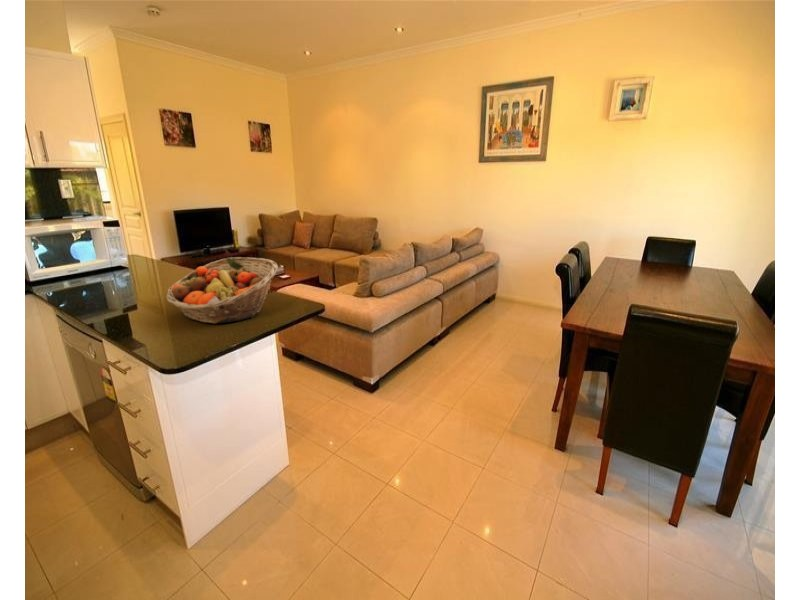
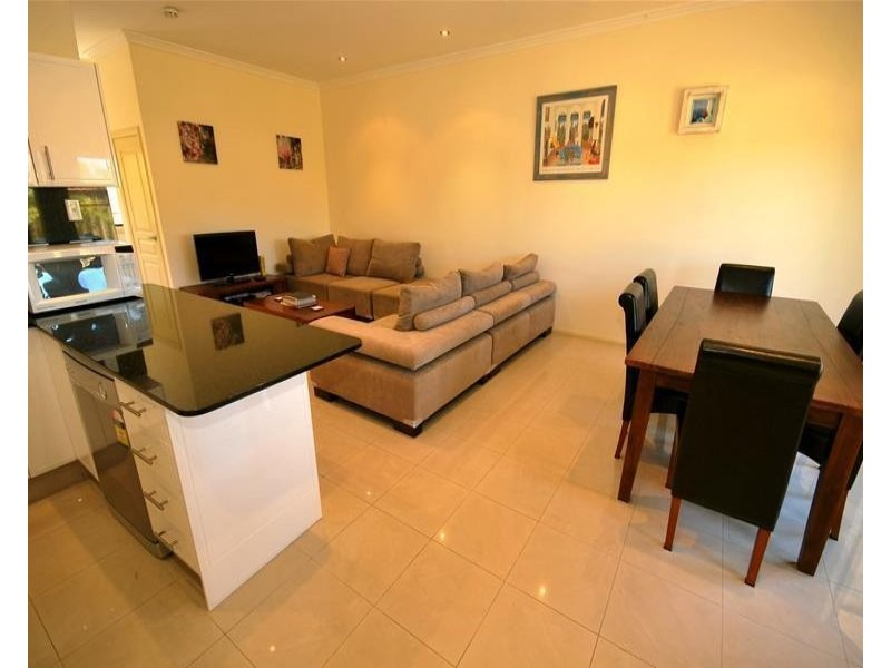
- fruit basket (224, 287)
